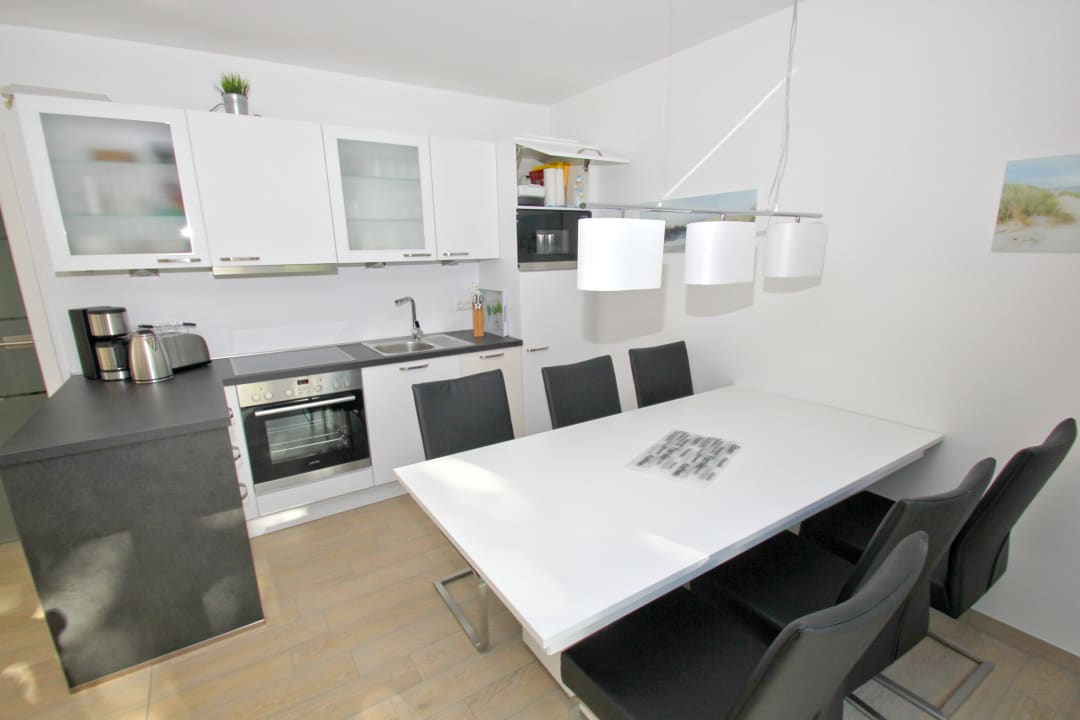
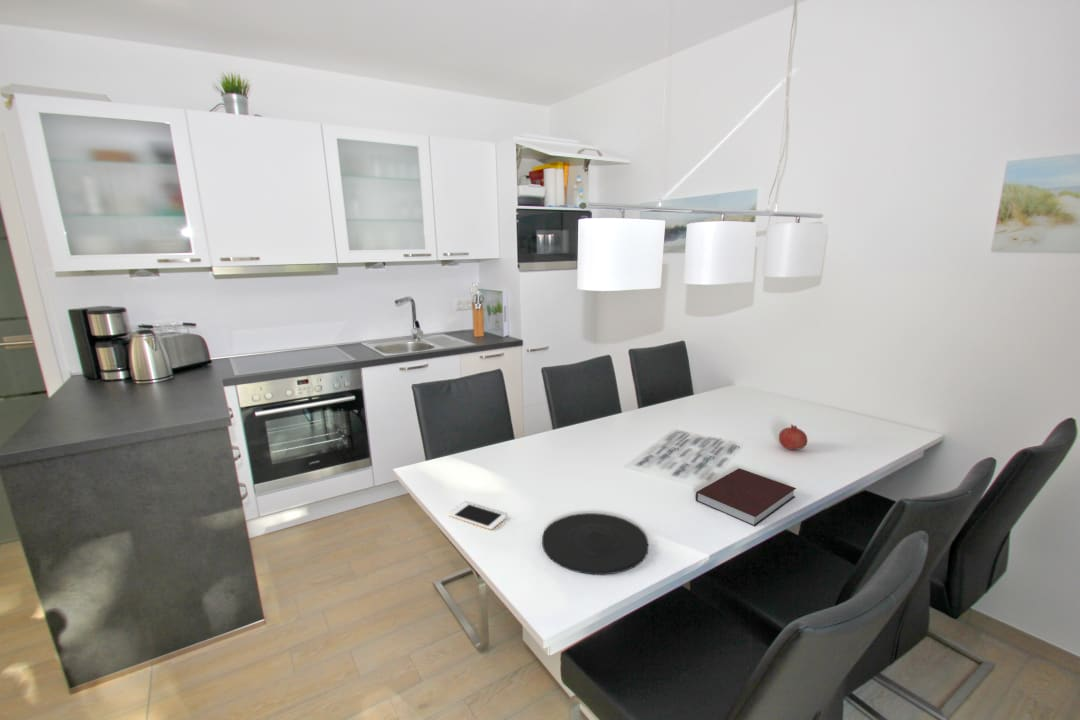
+ fruit (792, 436)
+ cell phone (477, 515)
+ notebook (745, 494)
+ plate (594, 537)
